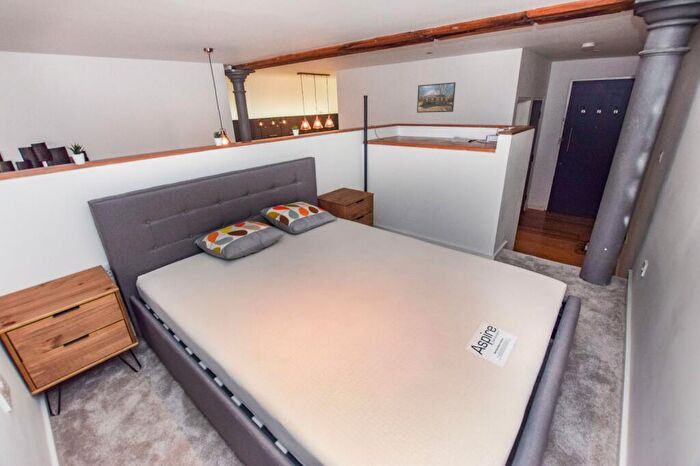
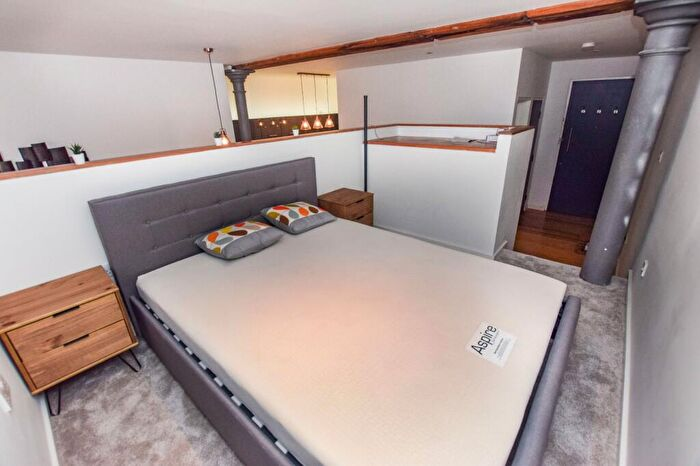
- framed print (435, 98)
